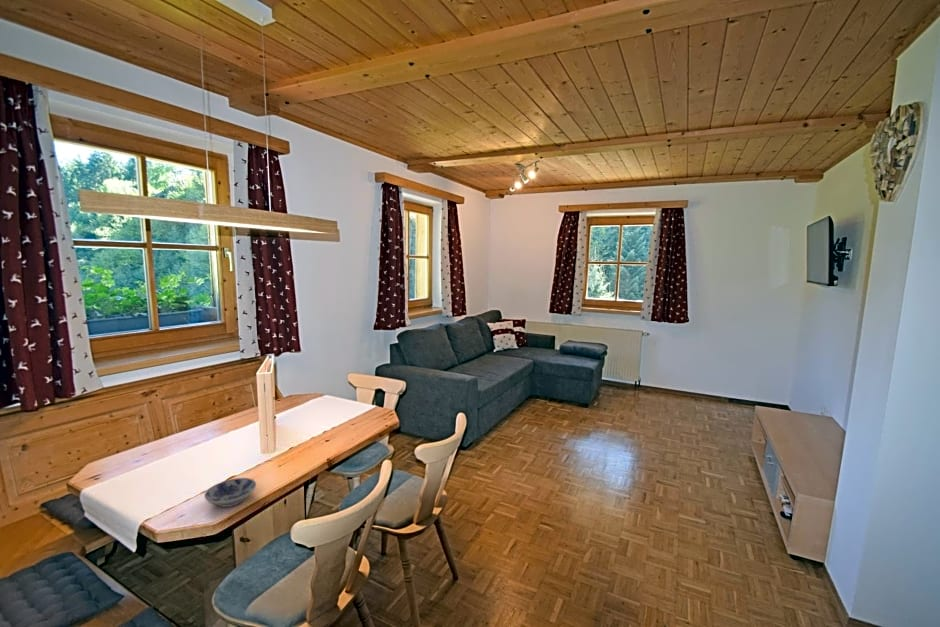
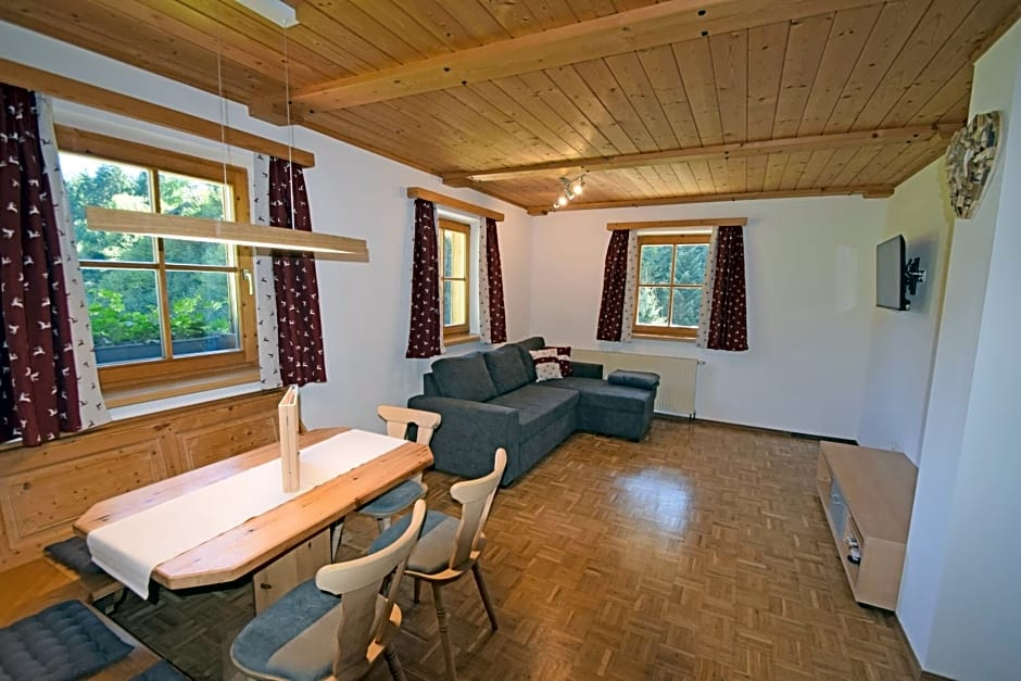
- bowl (231, 494)
